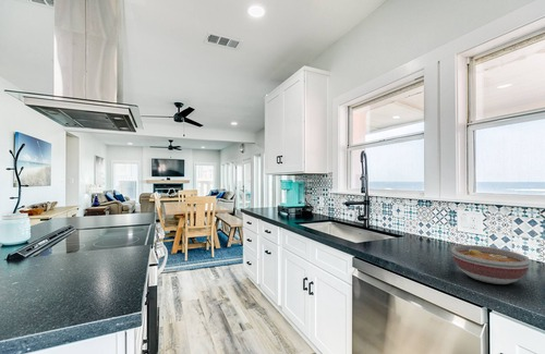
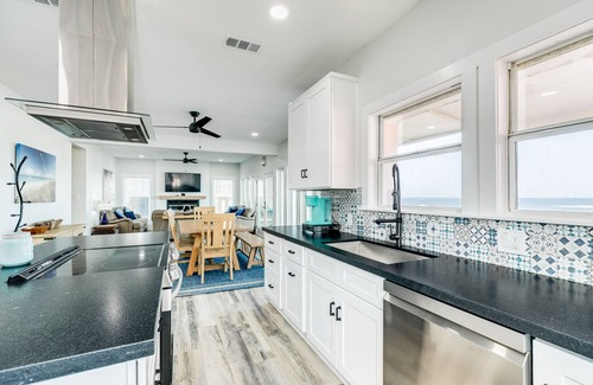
- bowl (487, 265)
